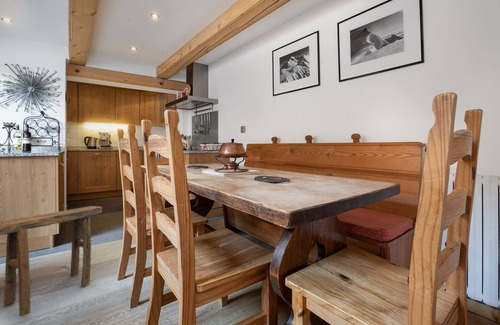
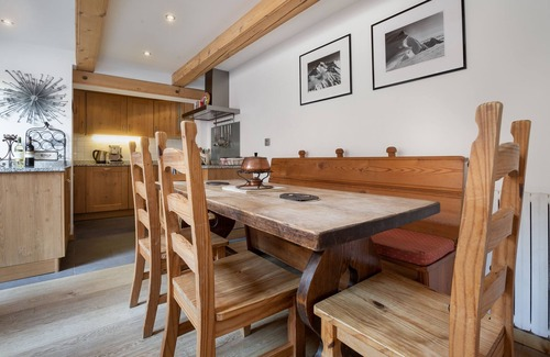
- stool (71, 254)
